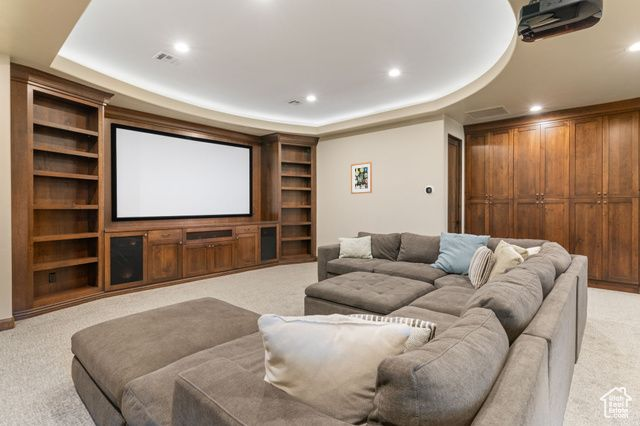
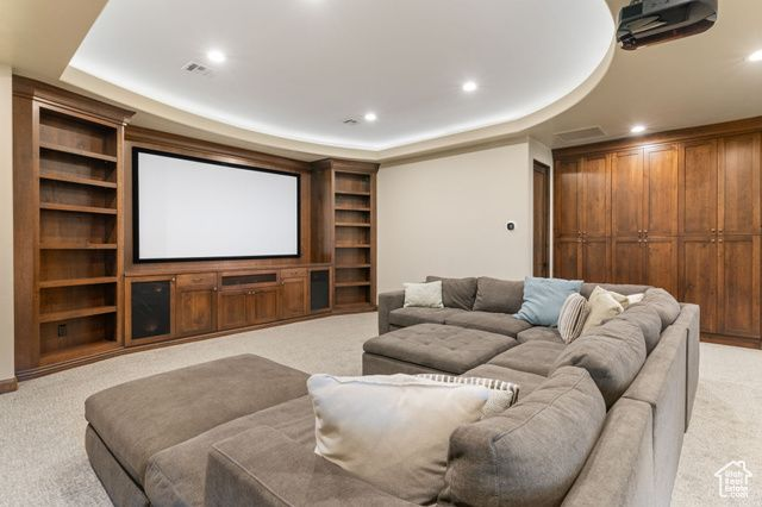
- wall art (361, 178)
